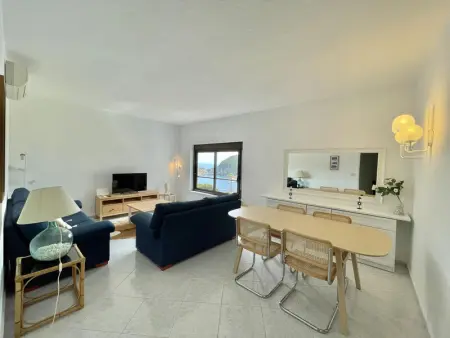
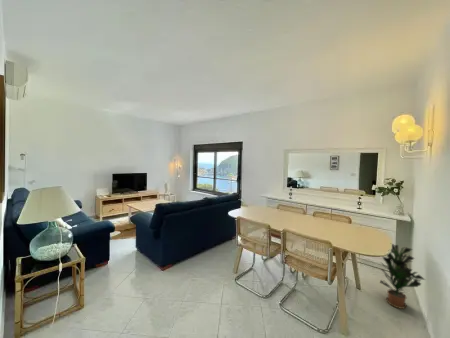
+ potted plant (402, 276)
